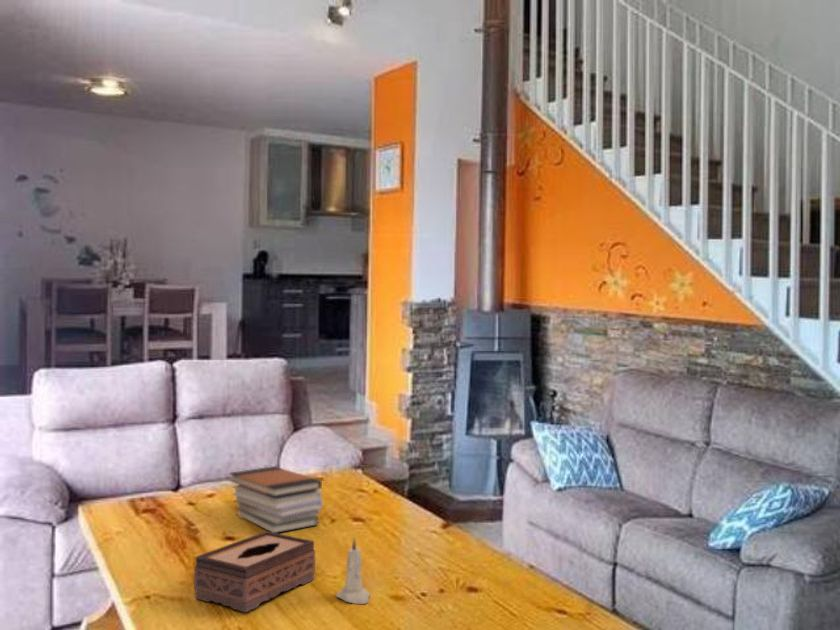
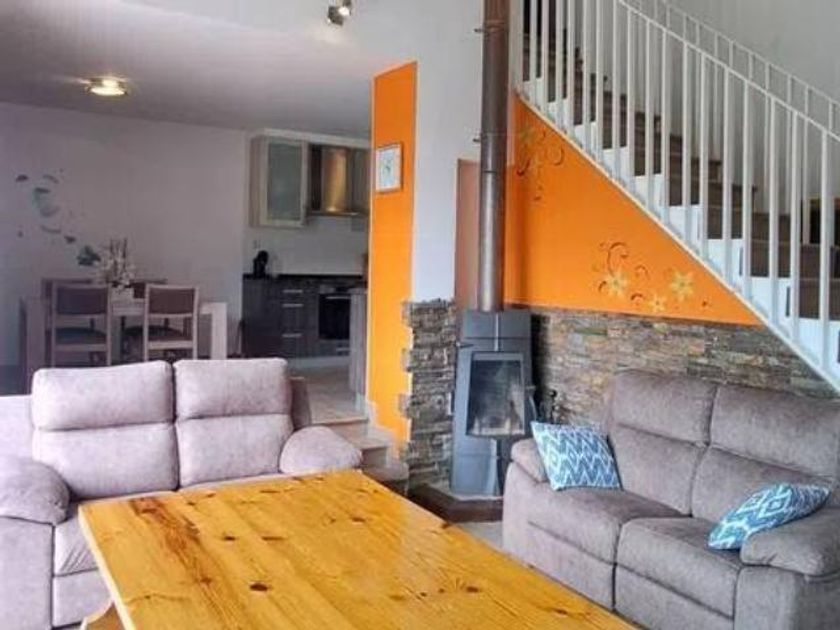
- book stack (275, 498)
- tissue box (256, 568)
- candle (354, 567)
